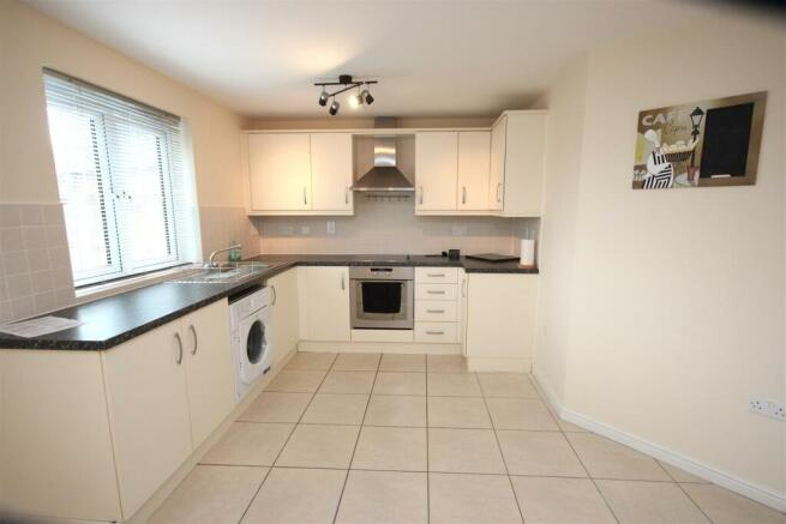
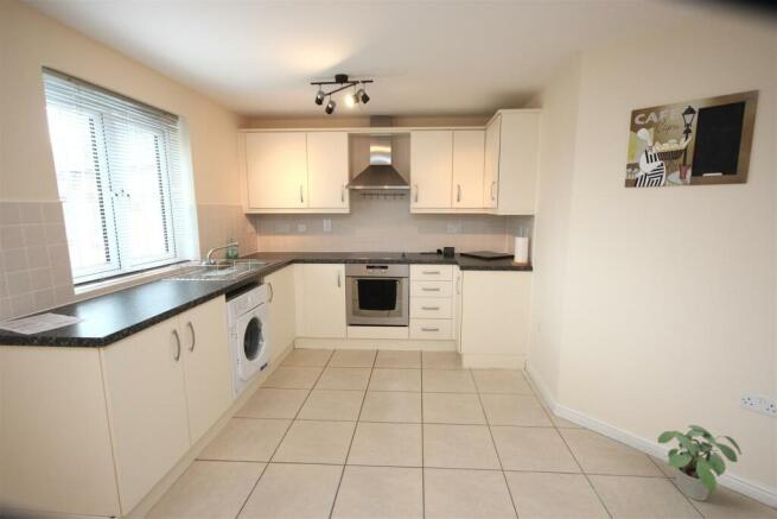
+ potted plant (694, 464)
